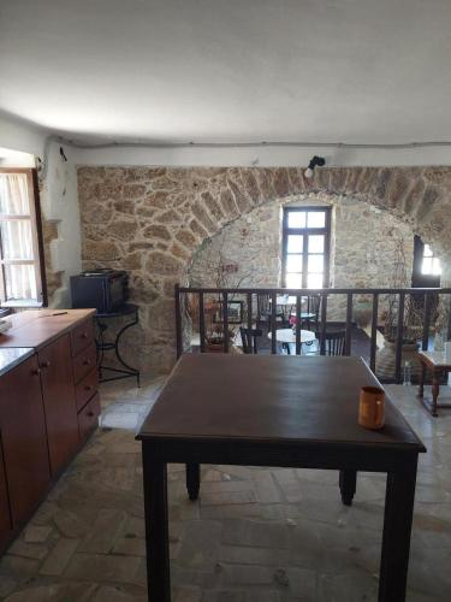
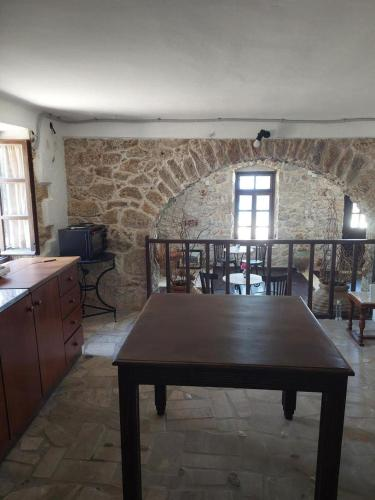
- mug (374, 409)
